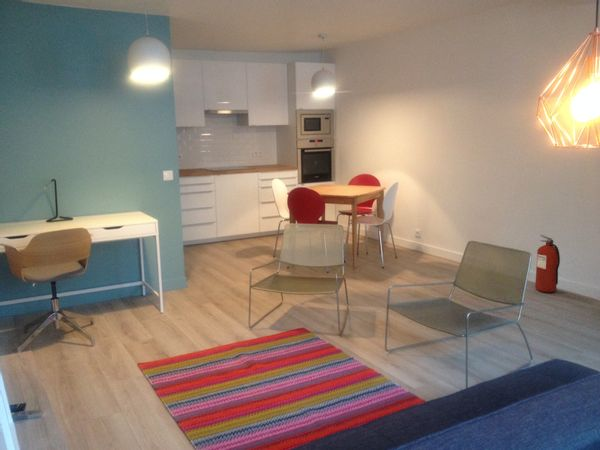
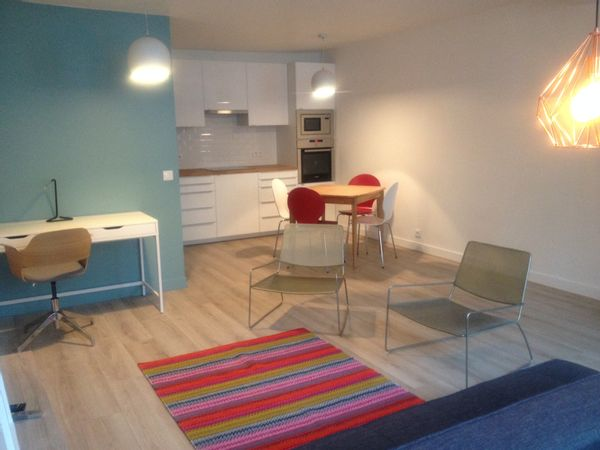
- fire extinguisher (548, 264)
